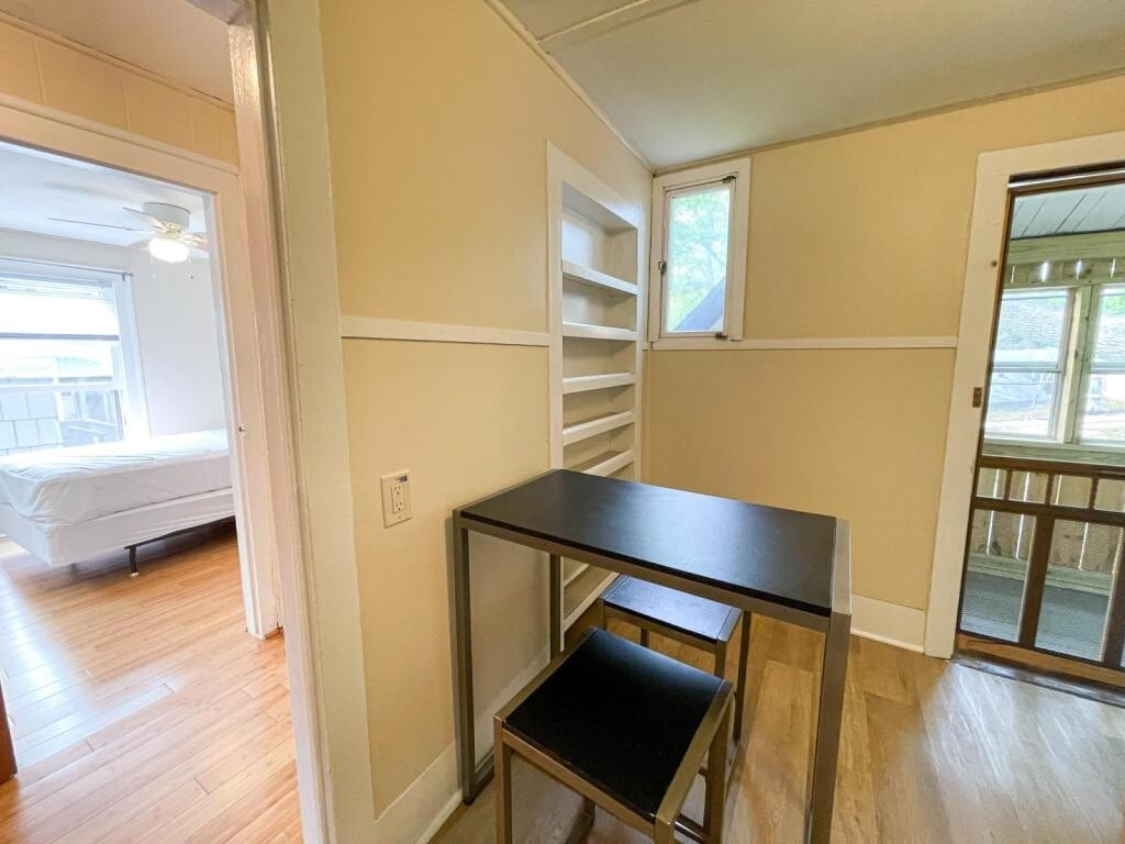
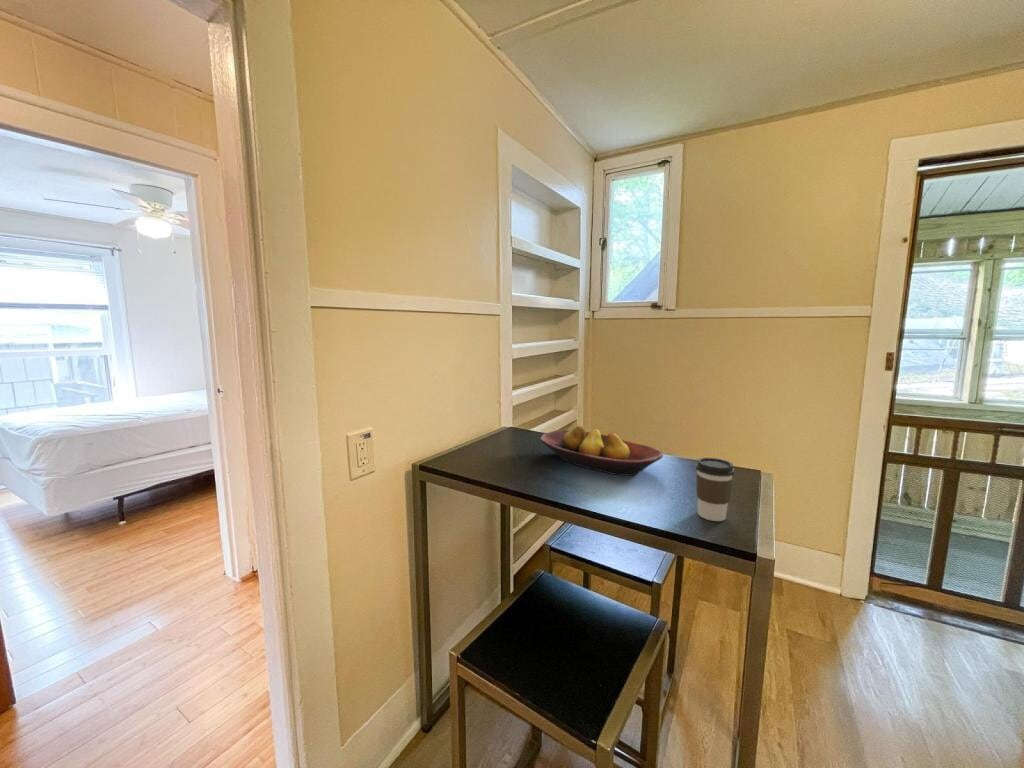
+ coffee cup (713, 489)
+ fruit bowl (597, 446)
